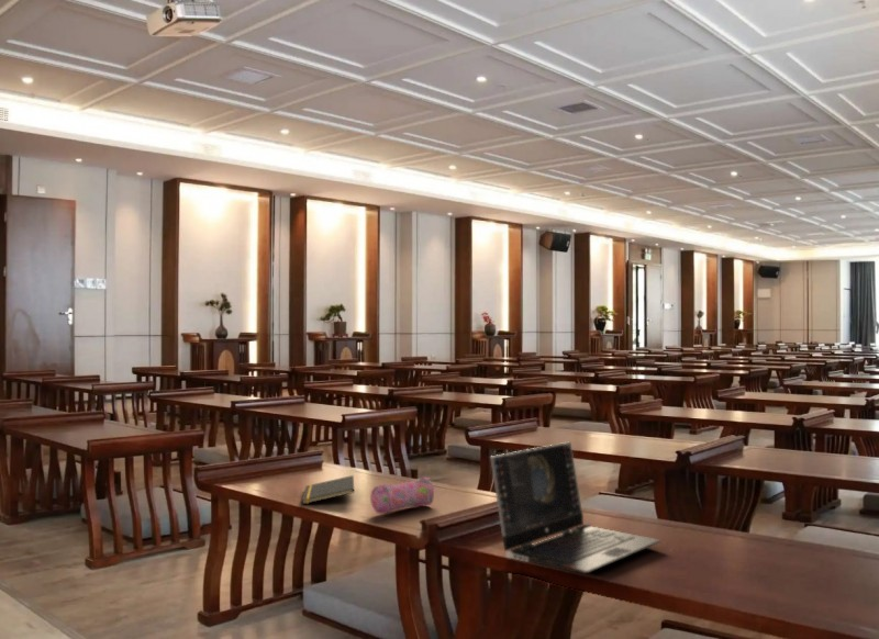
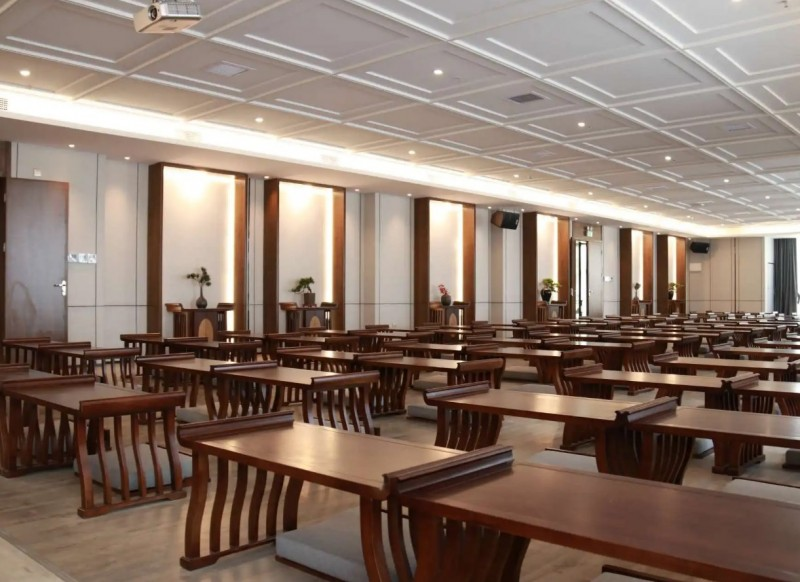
- pencil case (403, 494)
- notepad (329, 489)
- laptop computer (577, 502)
